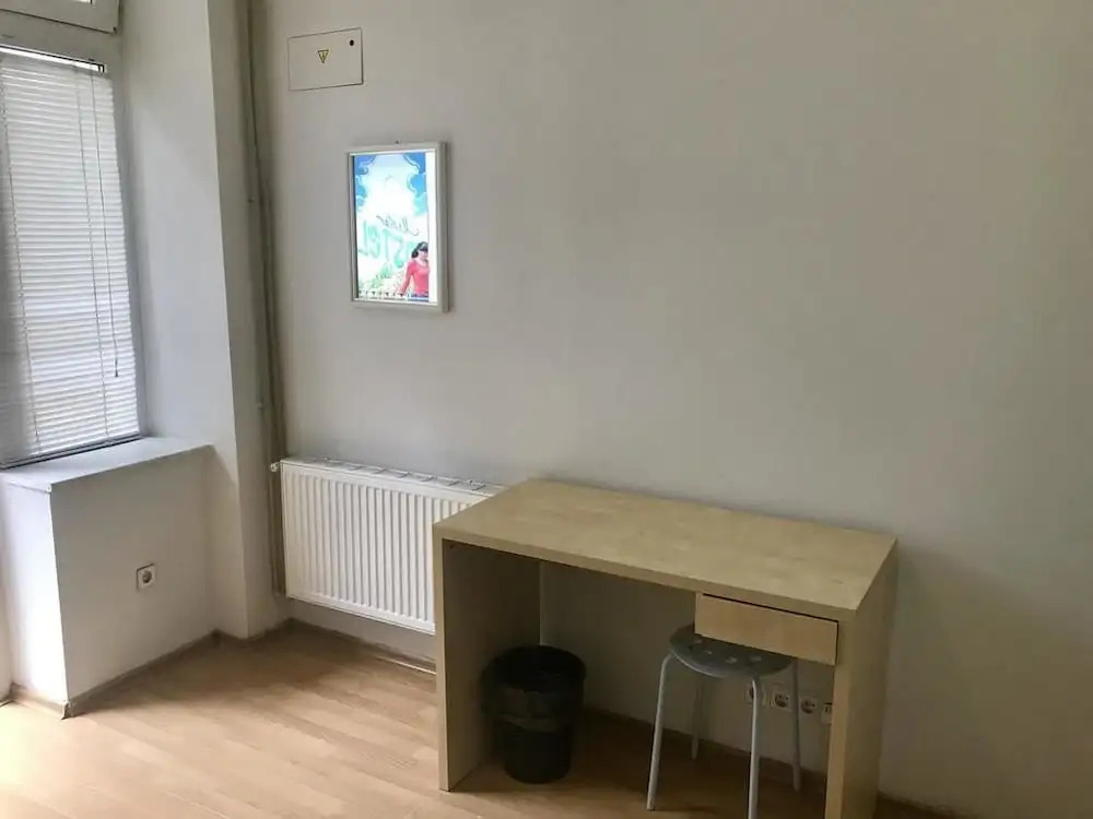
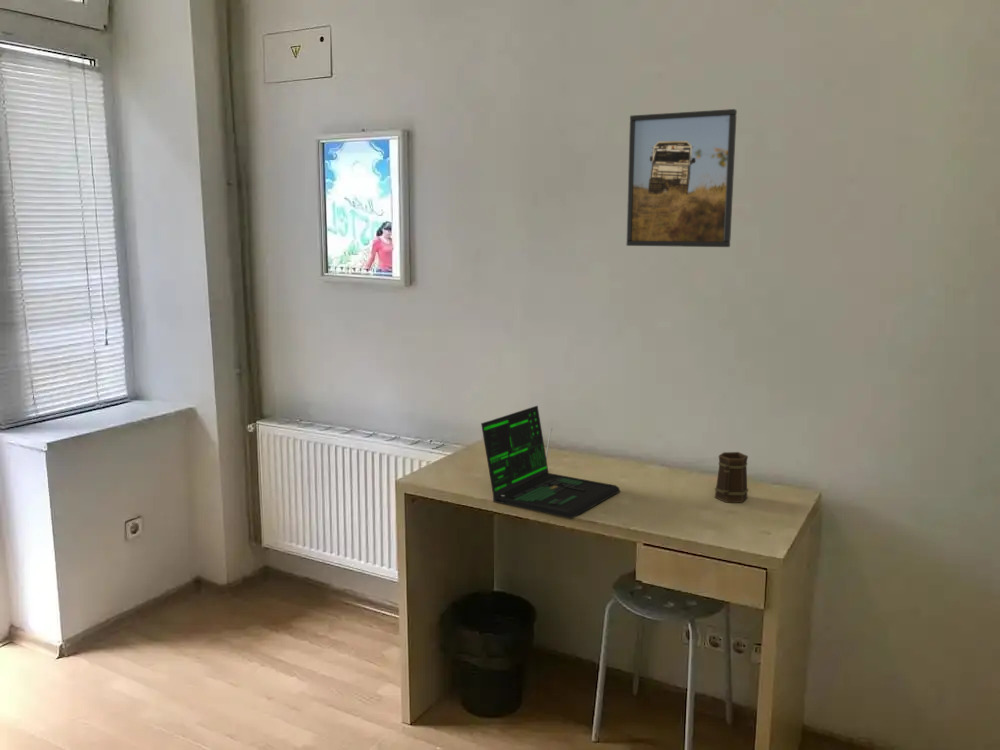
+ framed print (679, 180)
+ laptop (547, 453)
+ mug (731, 477)
